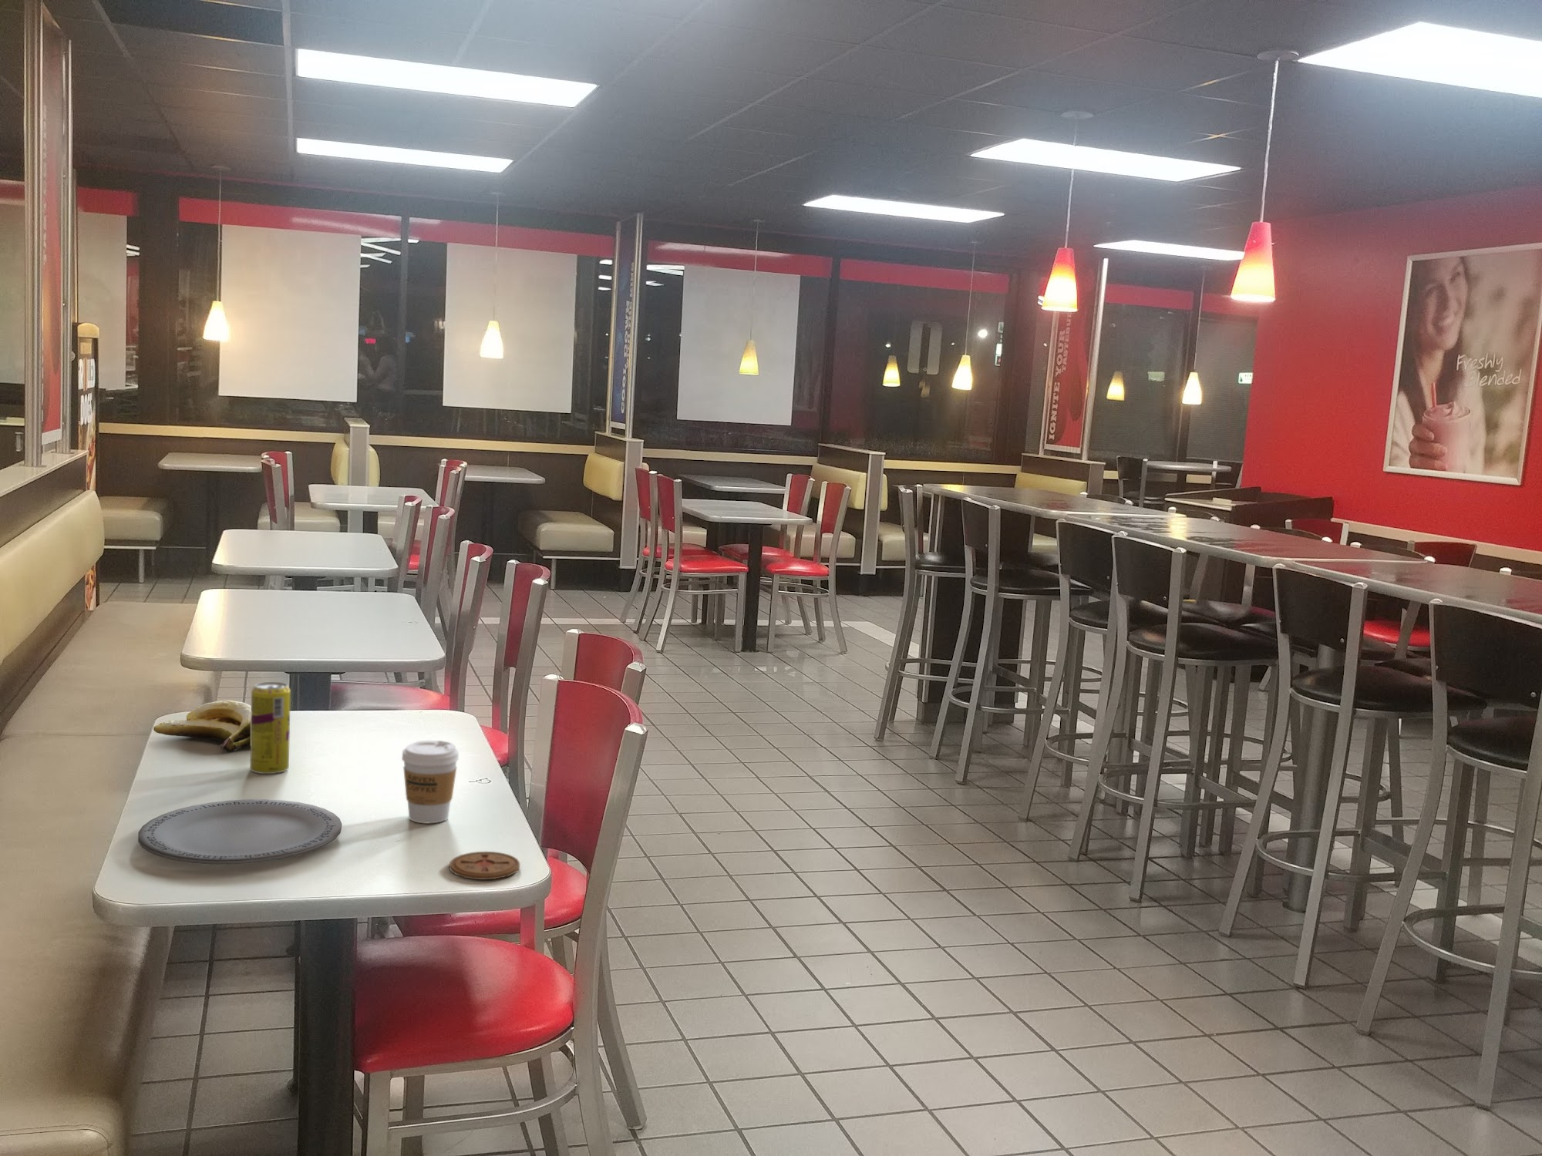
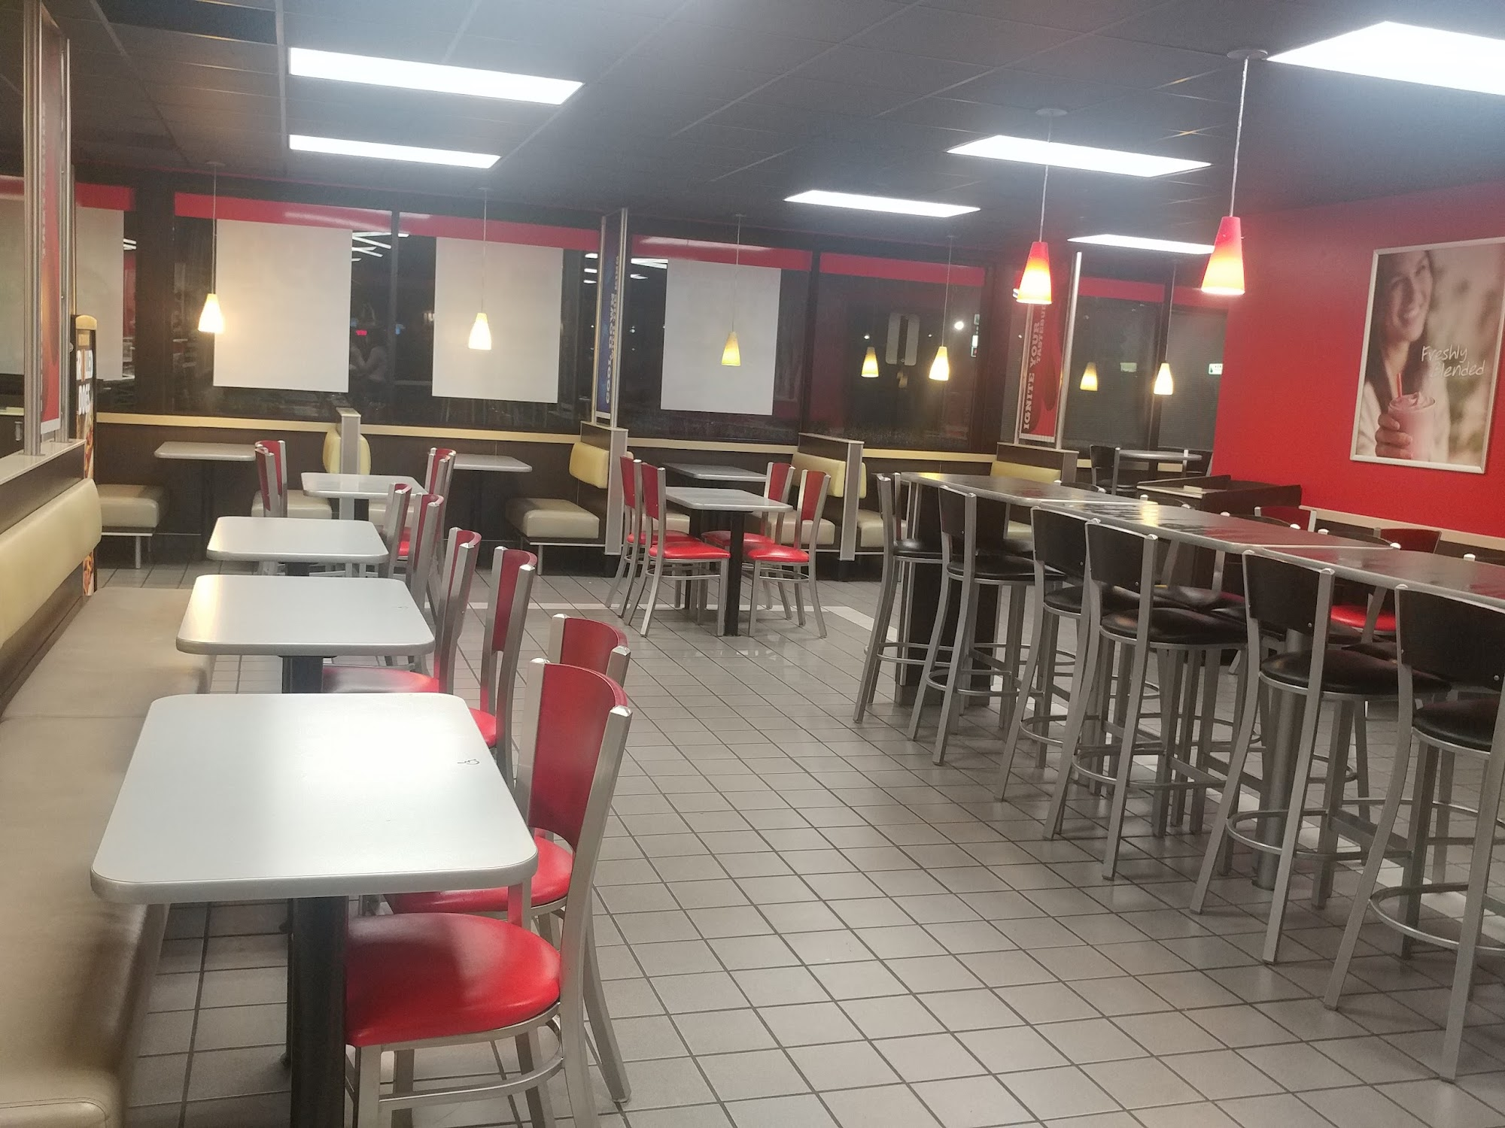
- coaster (484, 865)
- banana (215, 724)
- plate (242, 833)
- coffee cup (430, 781)
- beverage can (270, 726)
